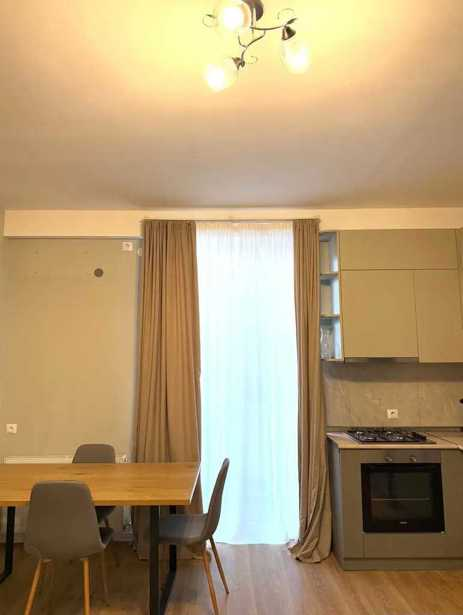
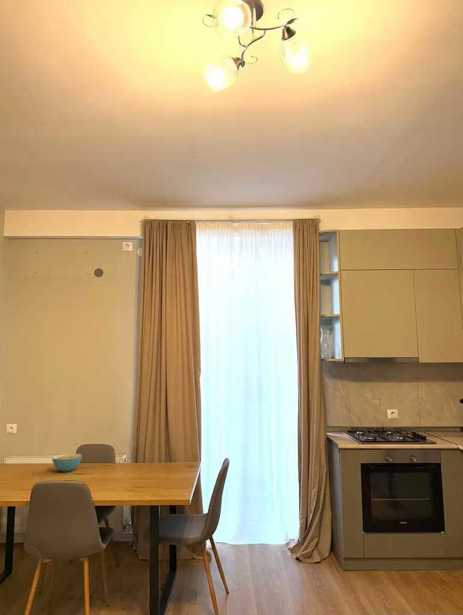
+ cereal bowl (66, 463)
